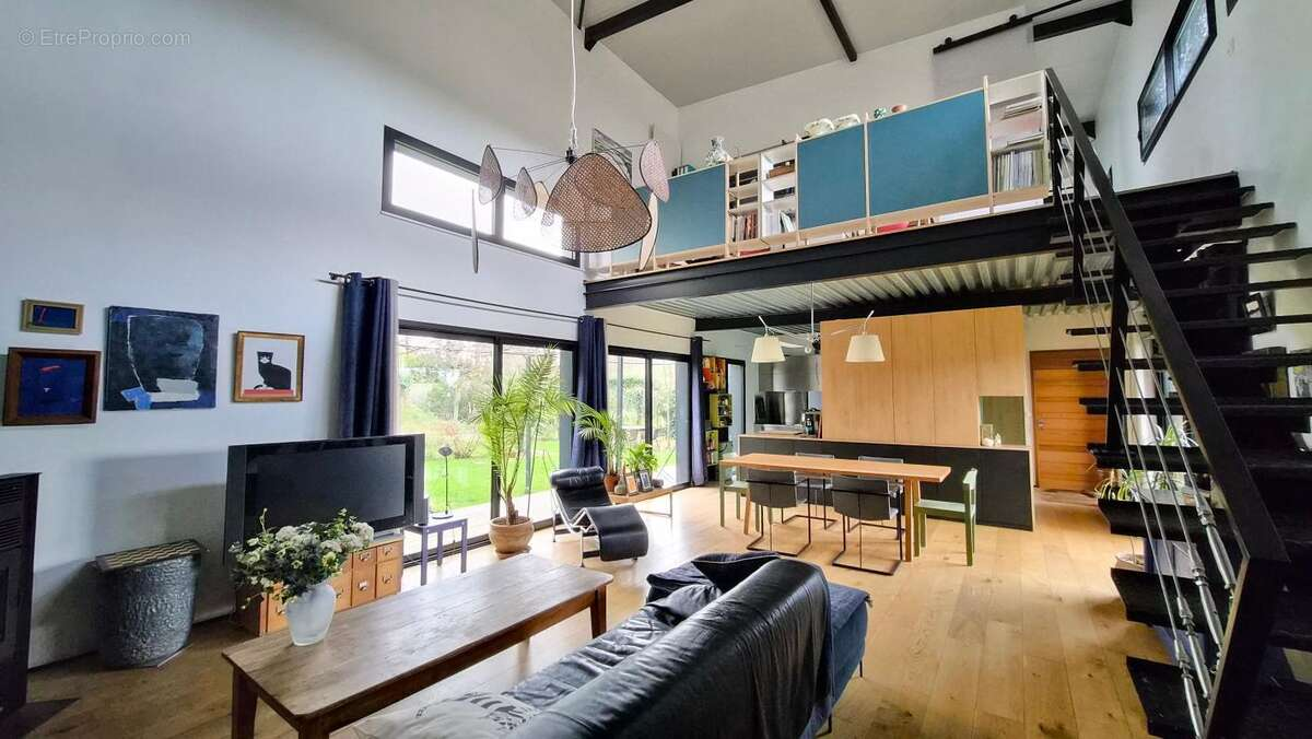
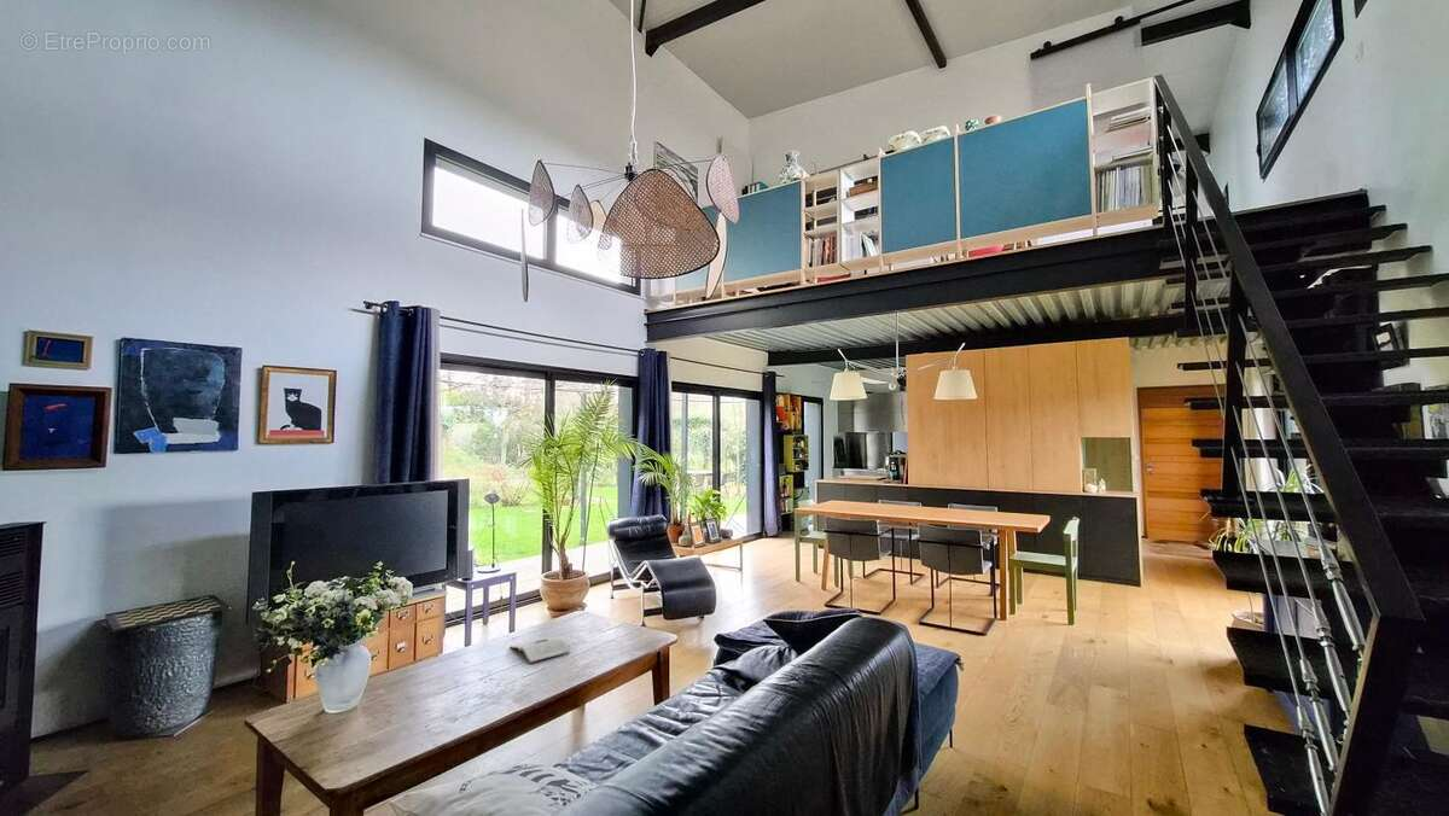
+ magazine (539, 645)
